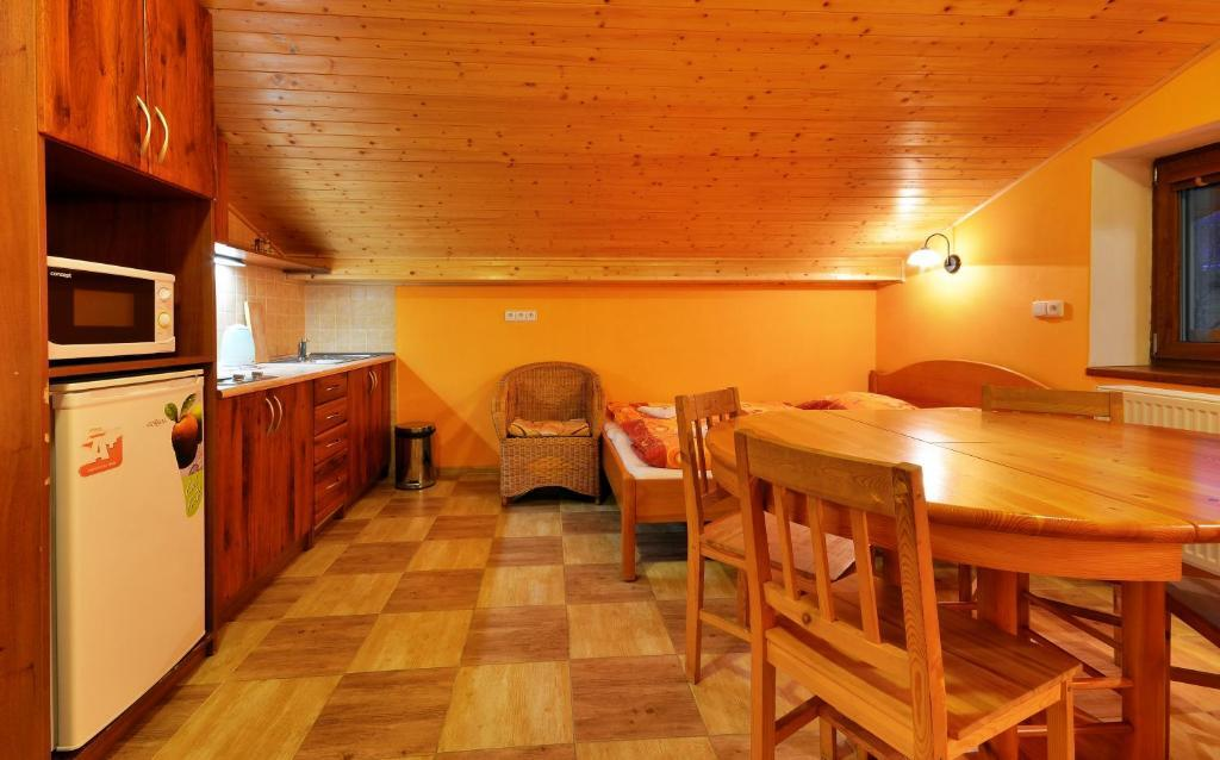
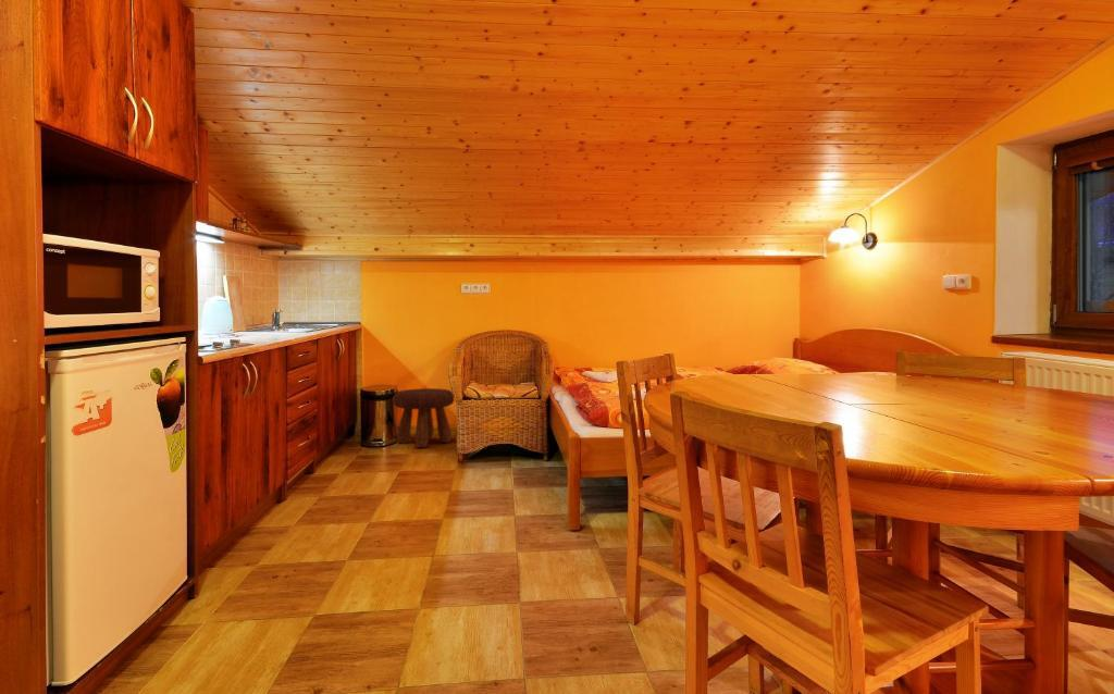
+ footstool (423, 417)
